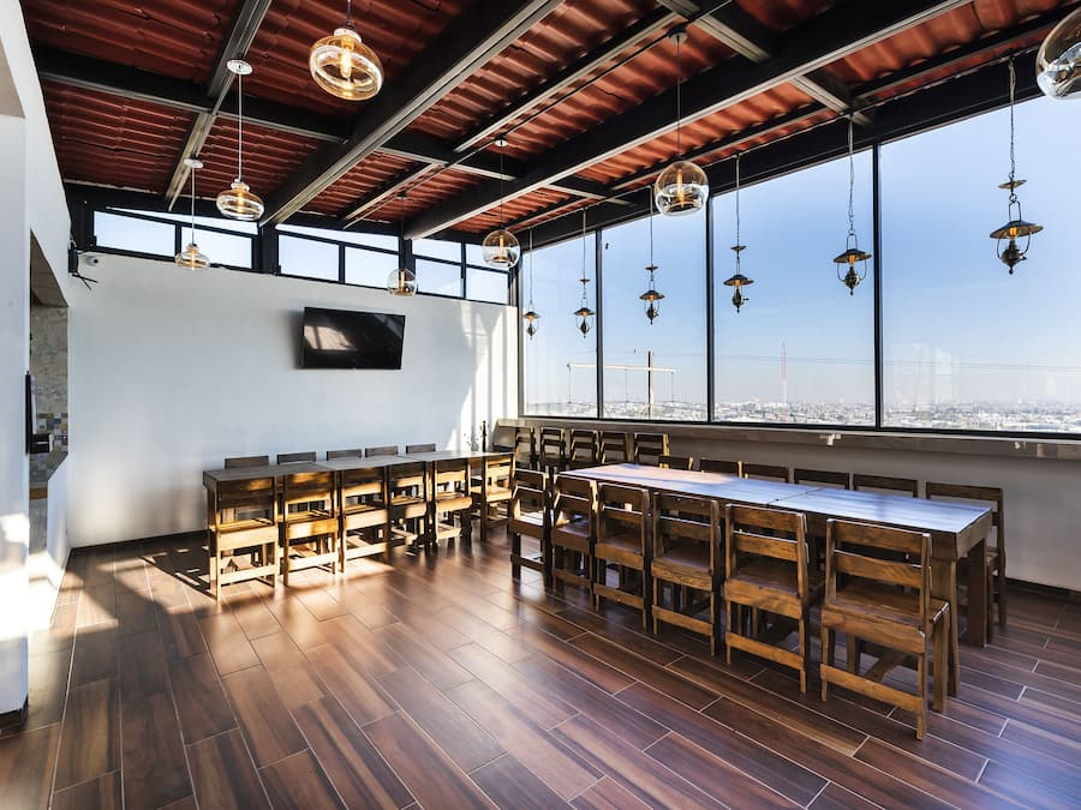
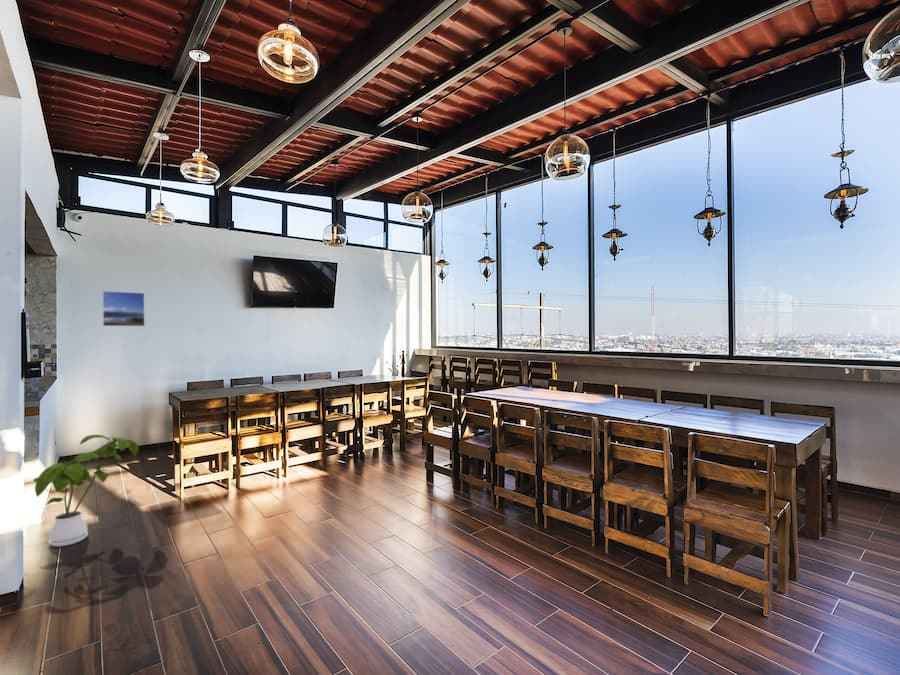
+ house plant (89, 485)
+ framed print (124, 309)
